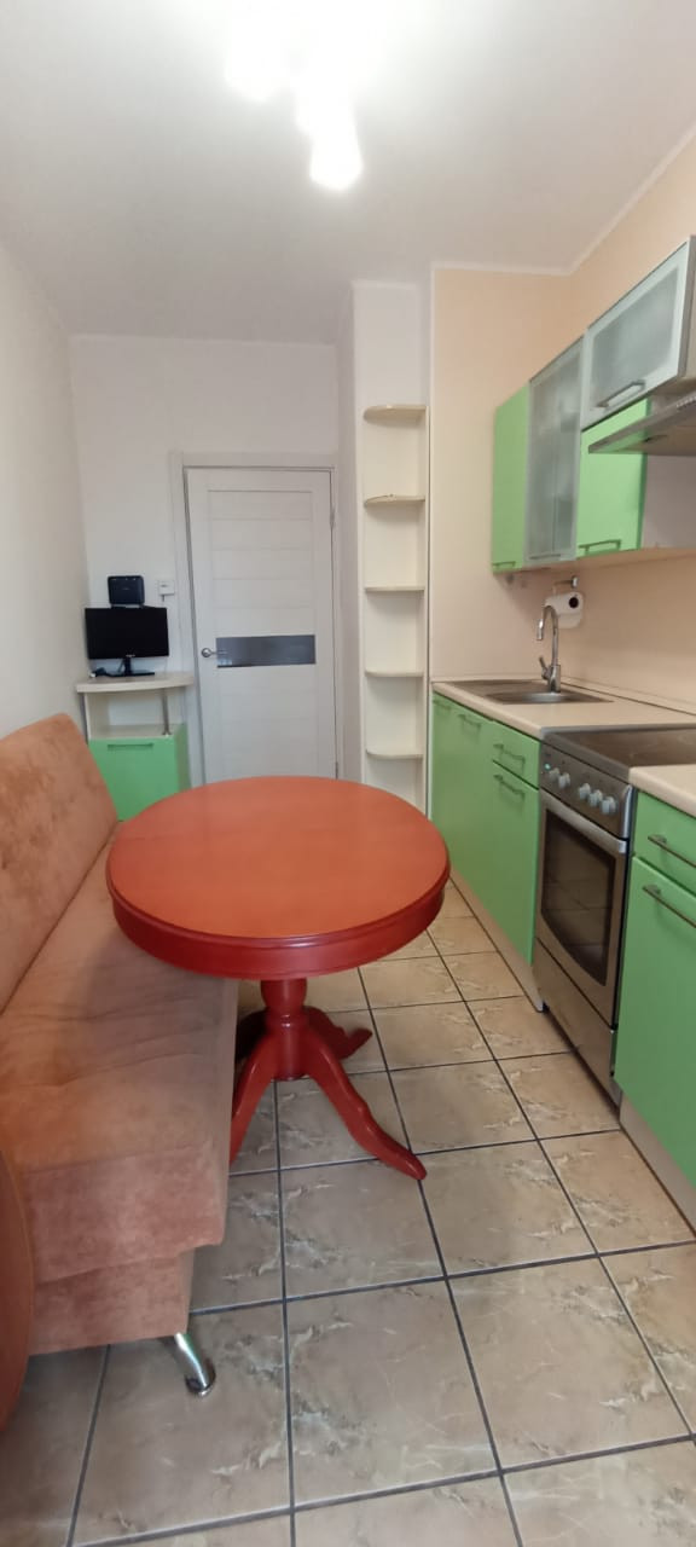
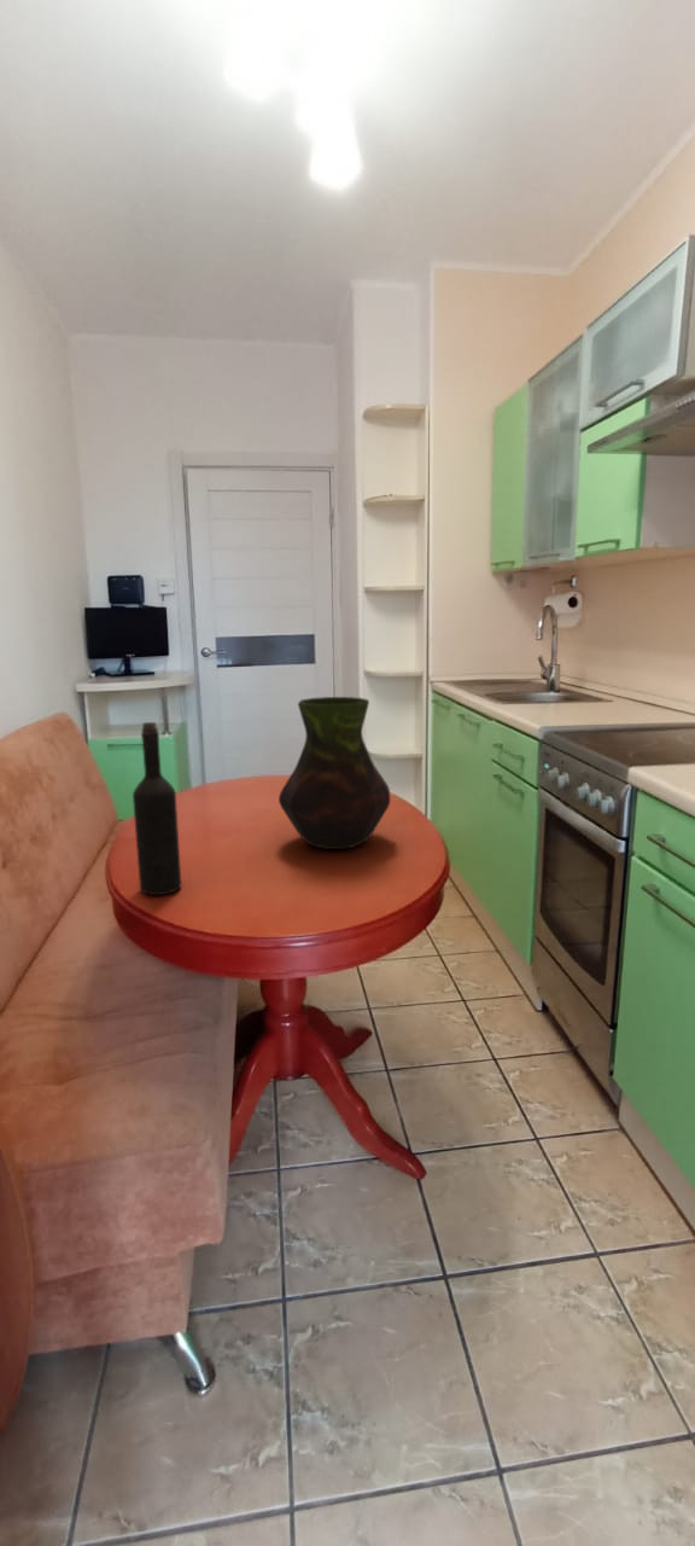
+ wine bottle (154, 808)
+ vase (334, 772)
